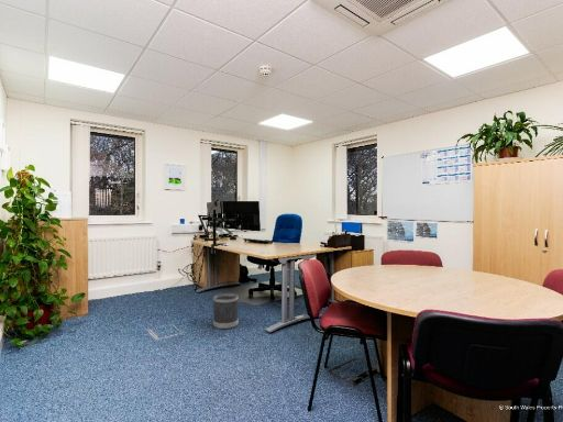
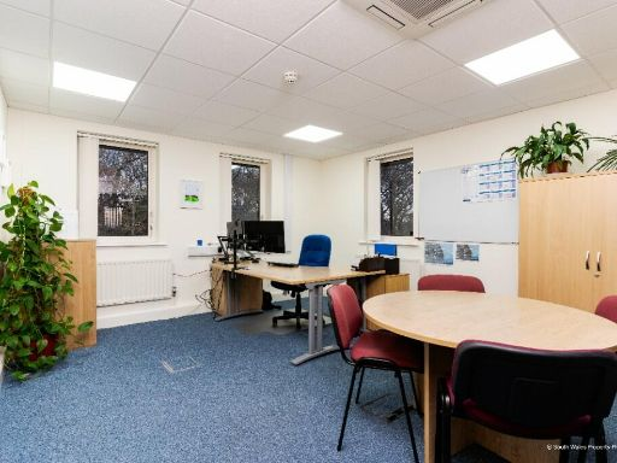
- wastebasket (225, 310)
